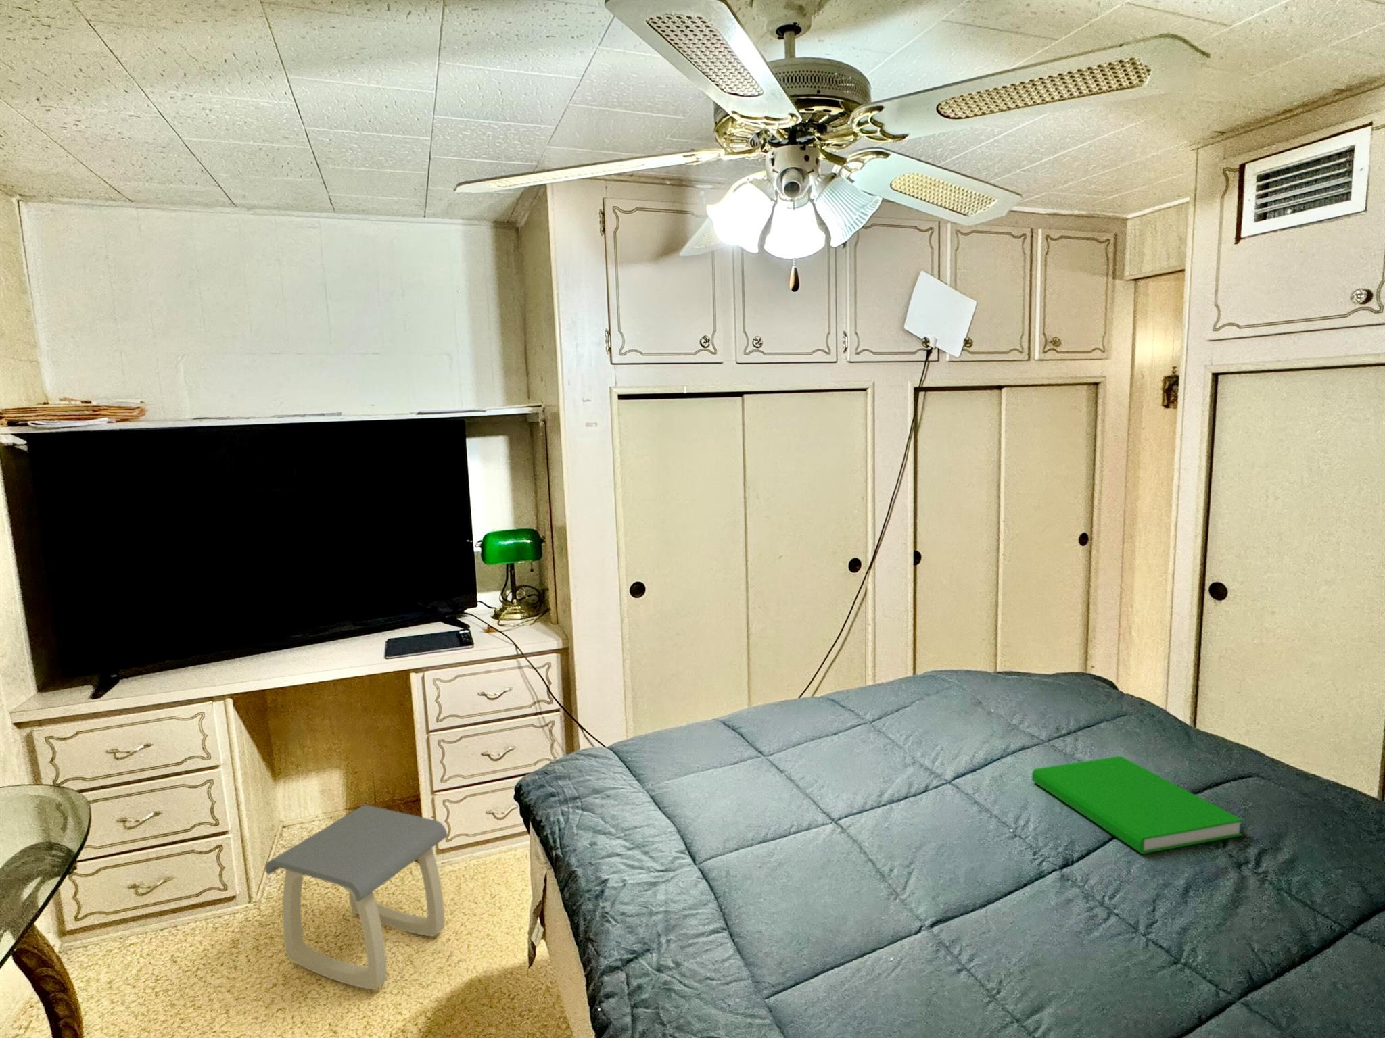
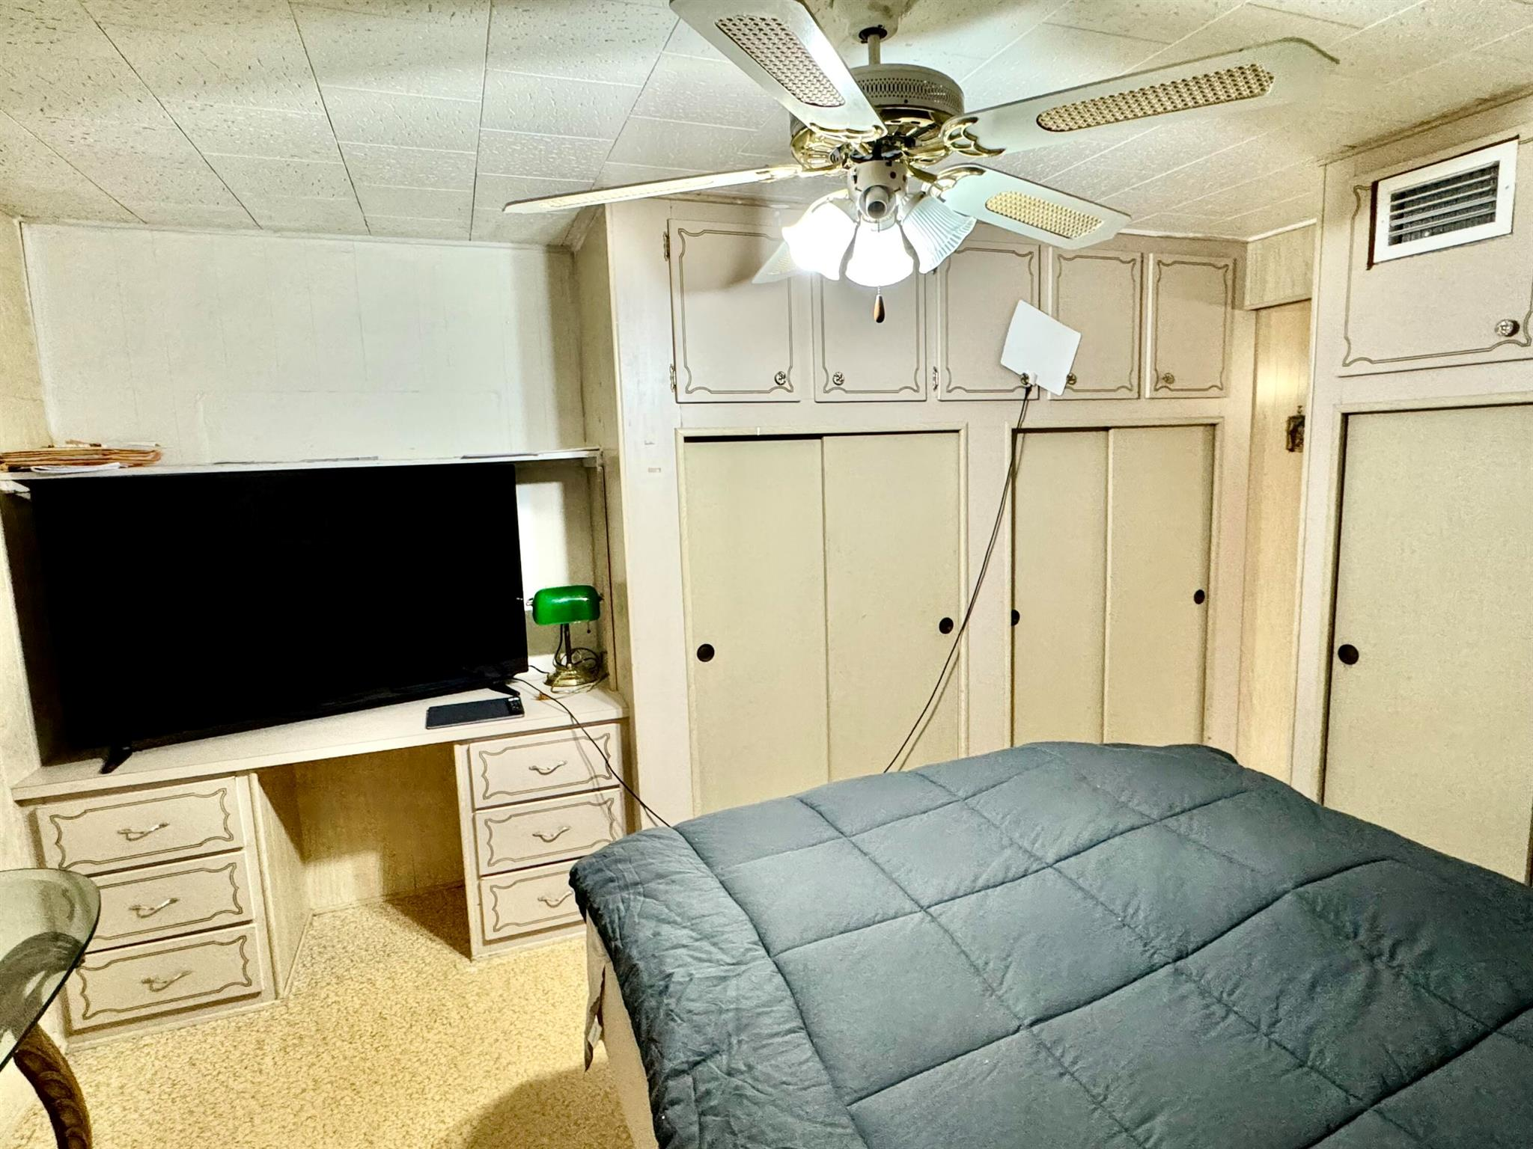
- book (1129, 799)
- stool (363, 894)
